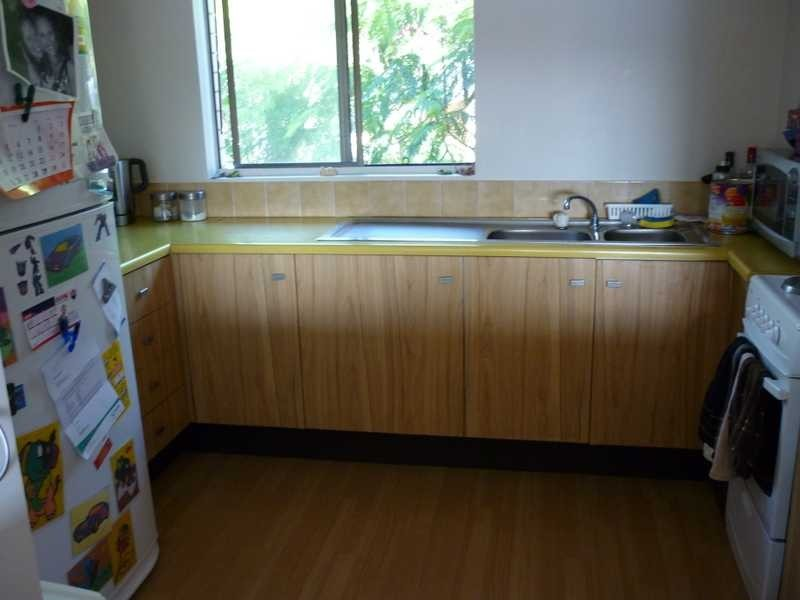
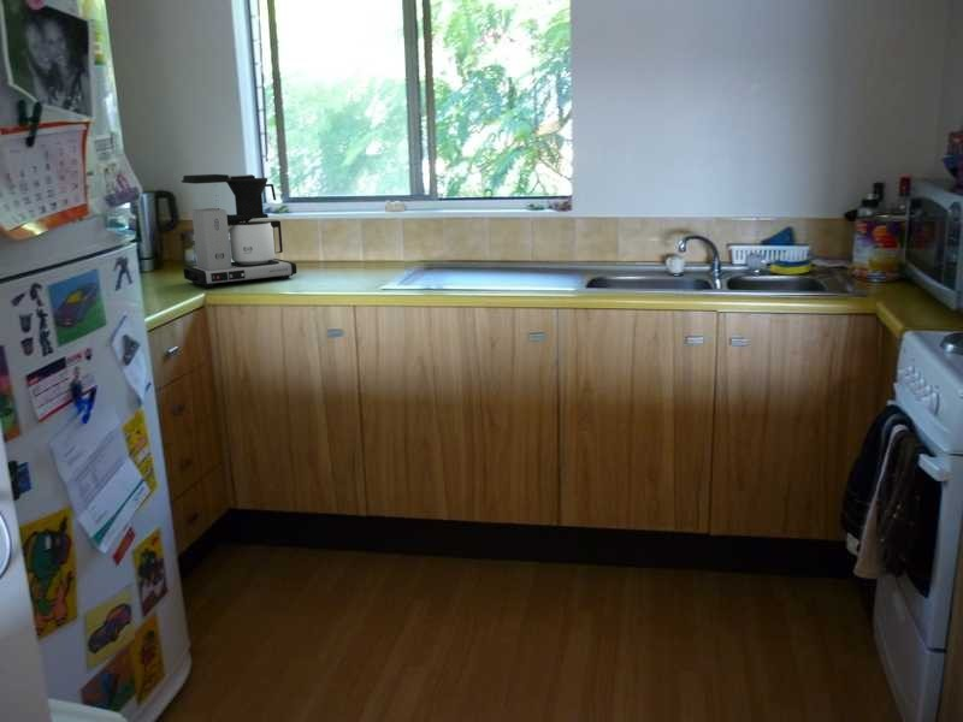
+ coffee maker (236, 227)
